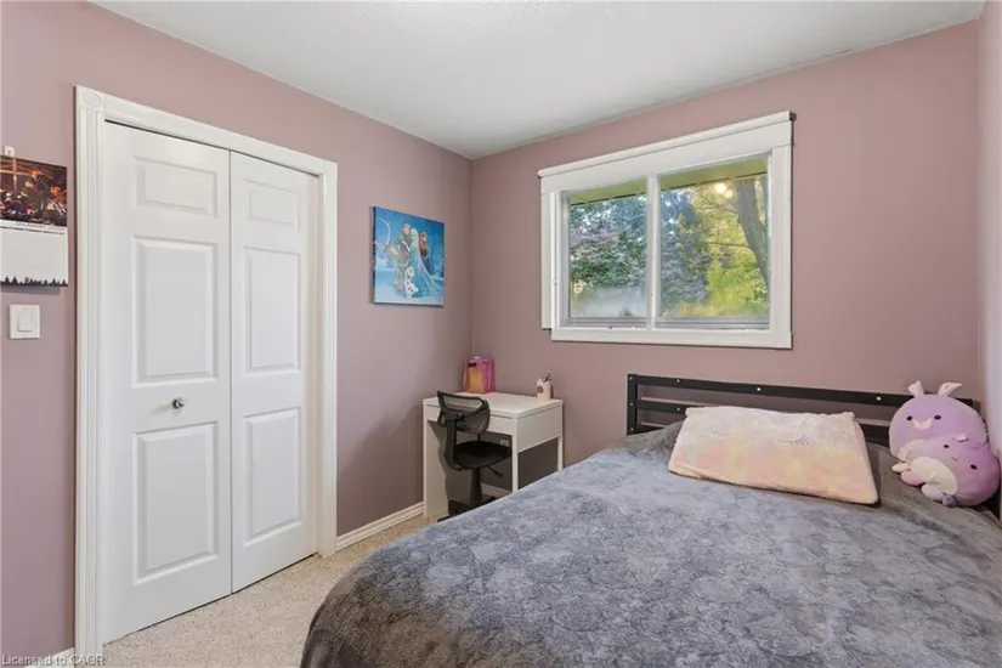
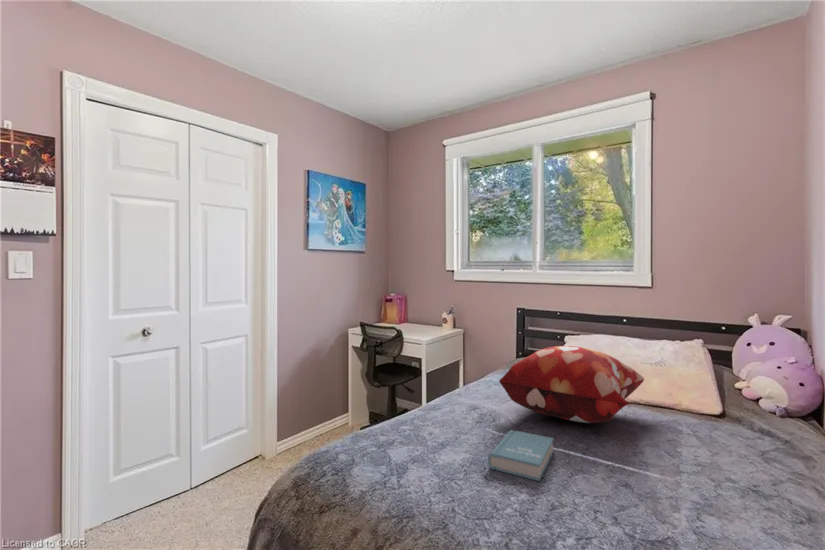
+ decorative pillow (573, 380)
+ book (522, 452)
